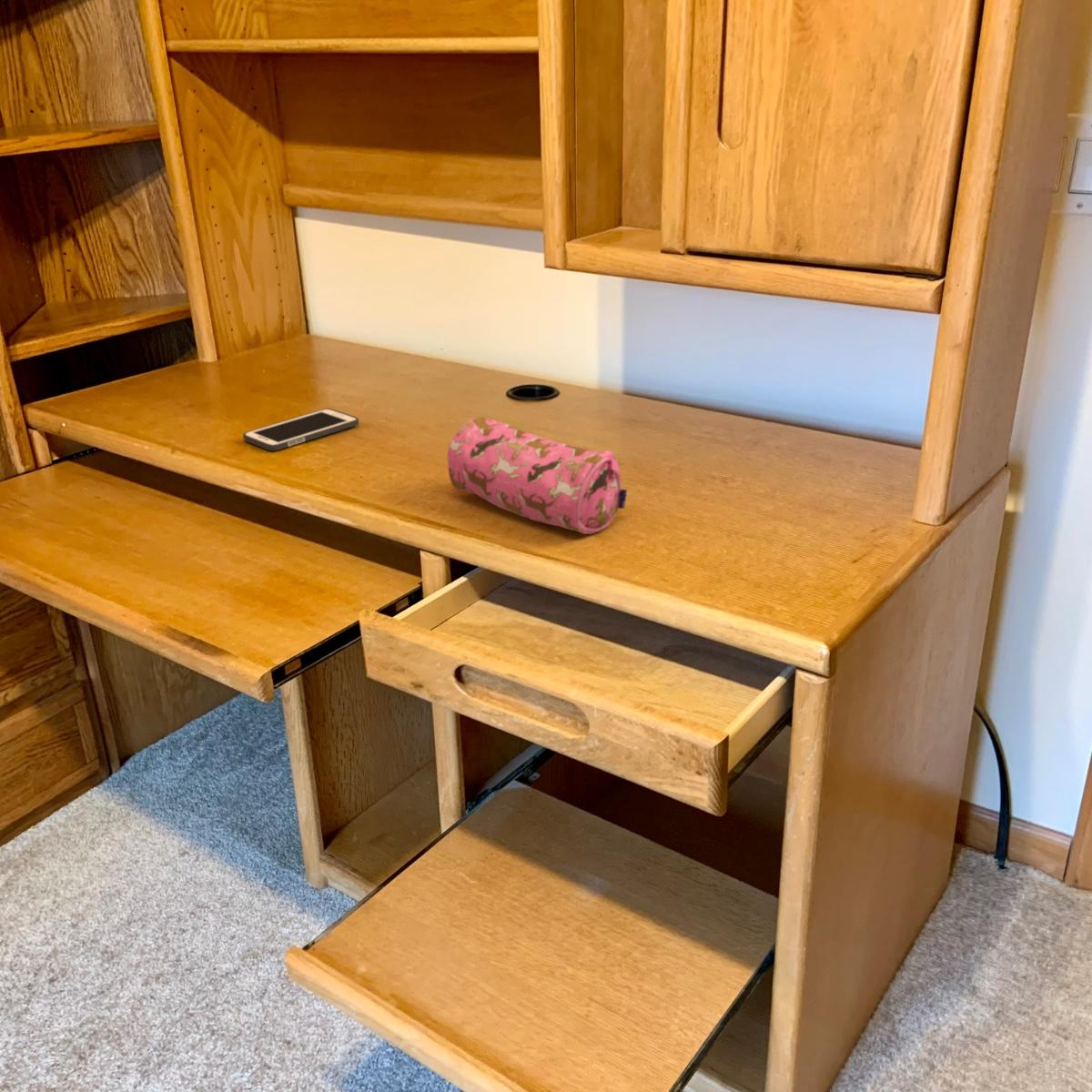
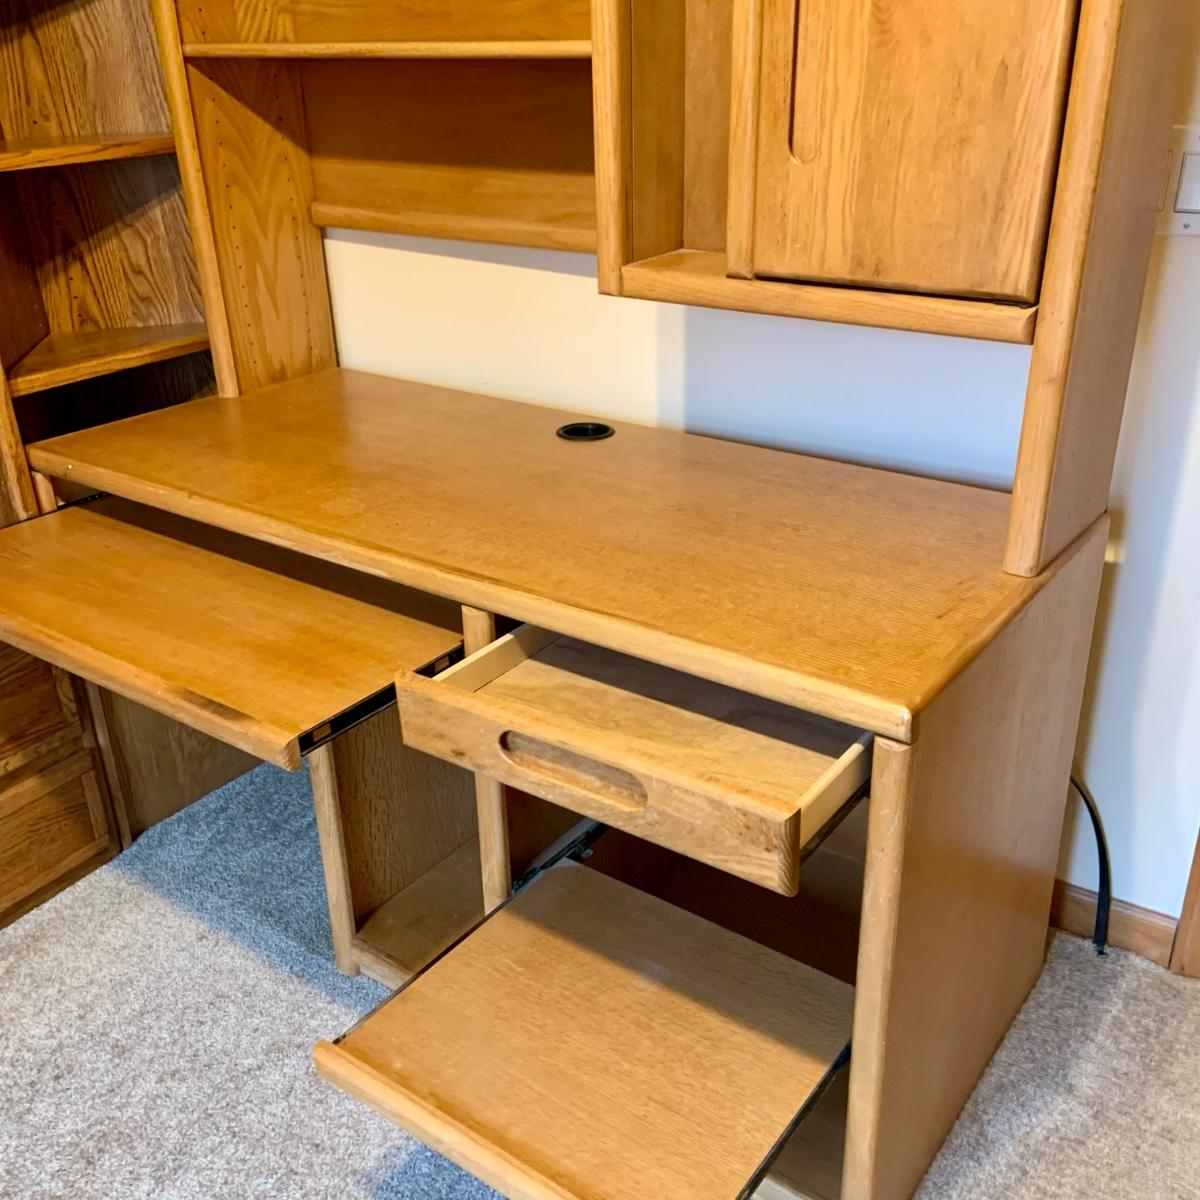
- pencil case (532, 472)
- cell phone (301, 429)
